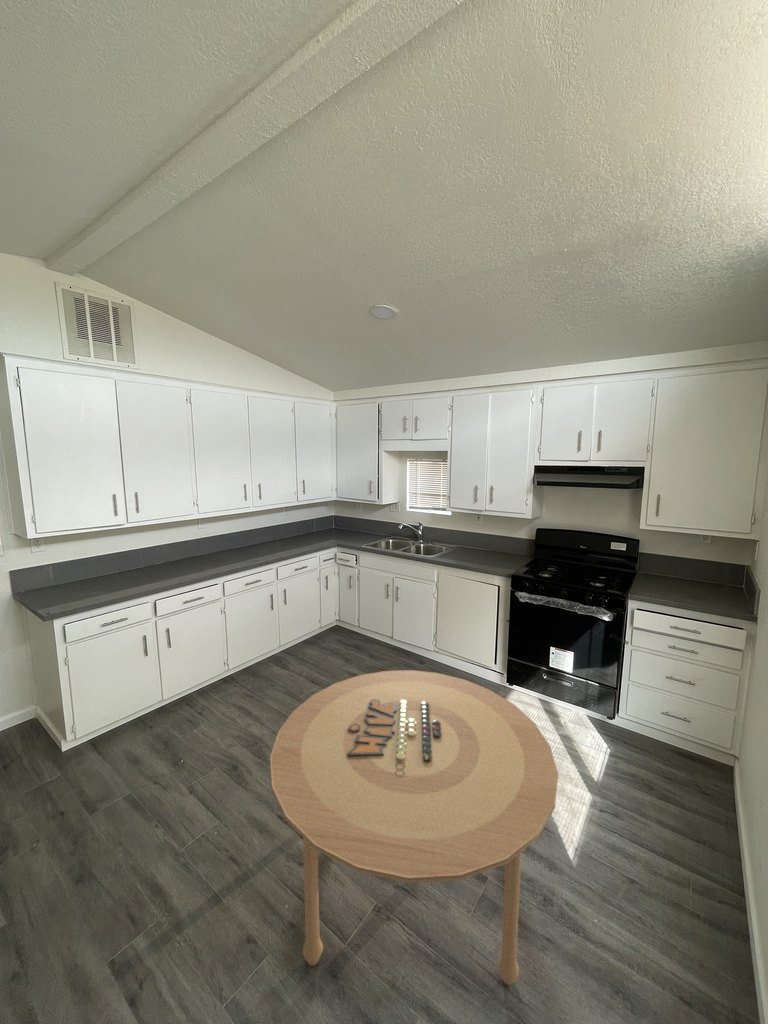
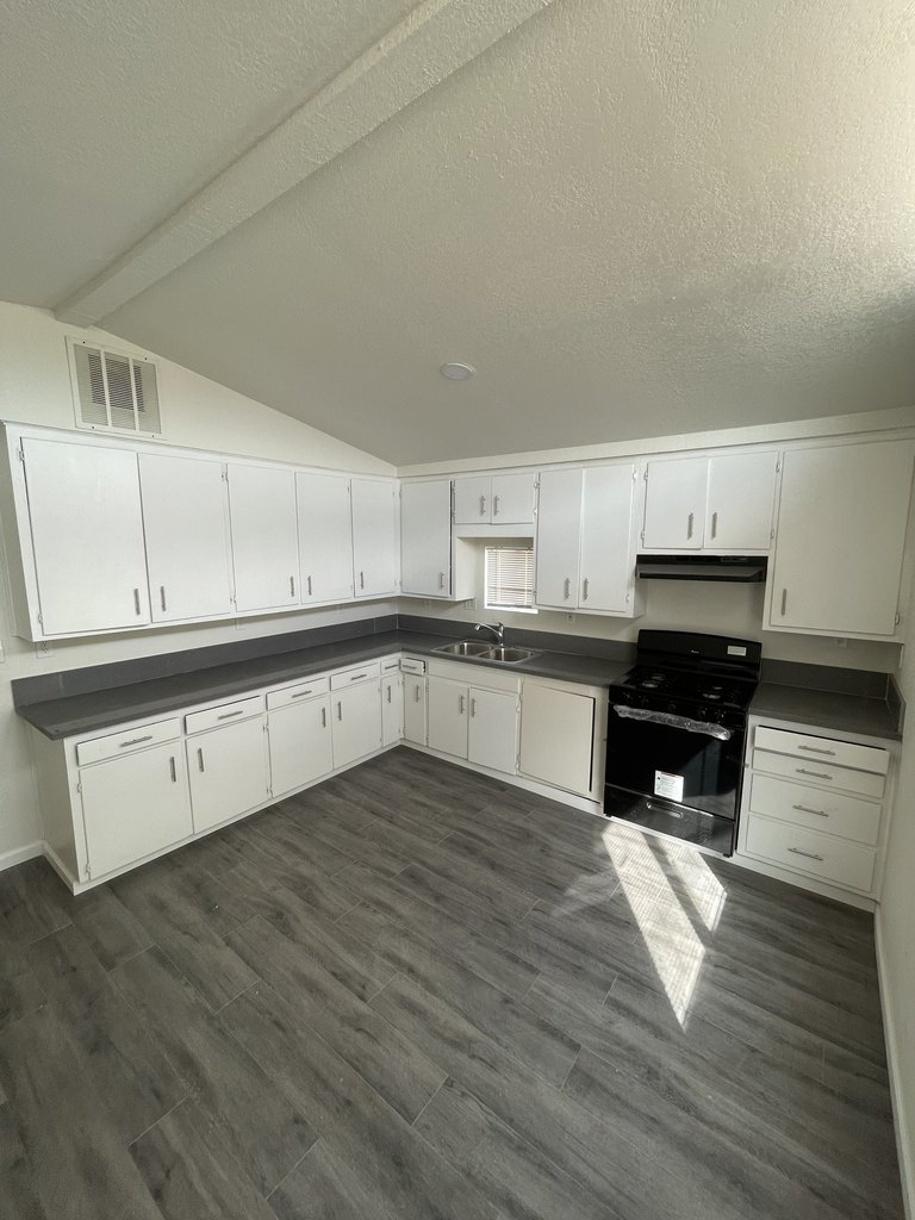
- dining table (410, 805)
